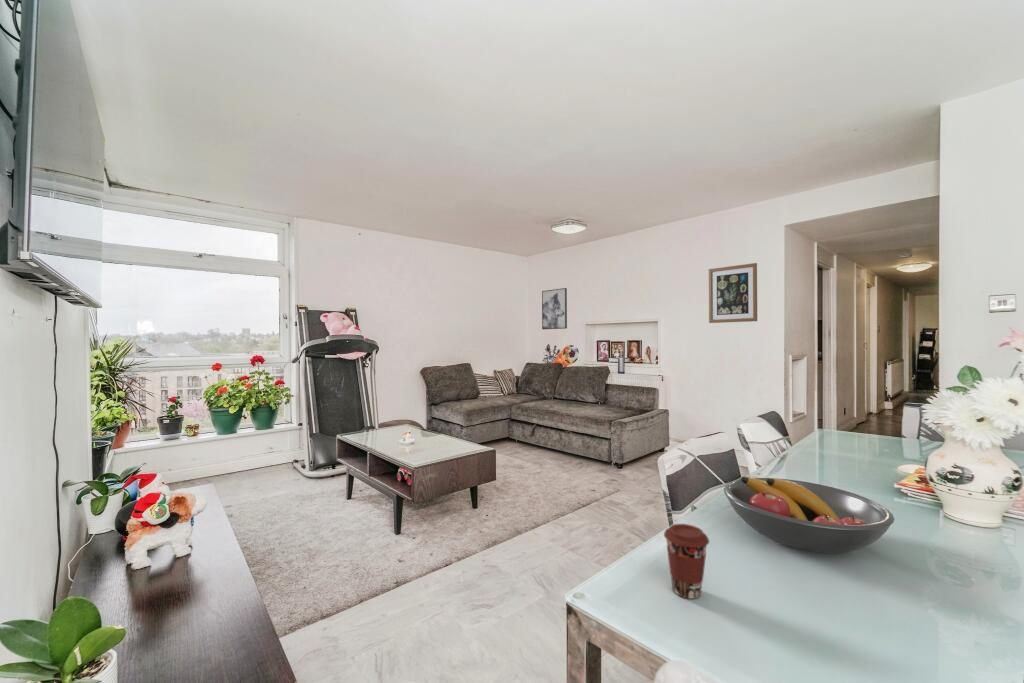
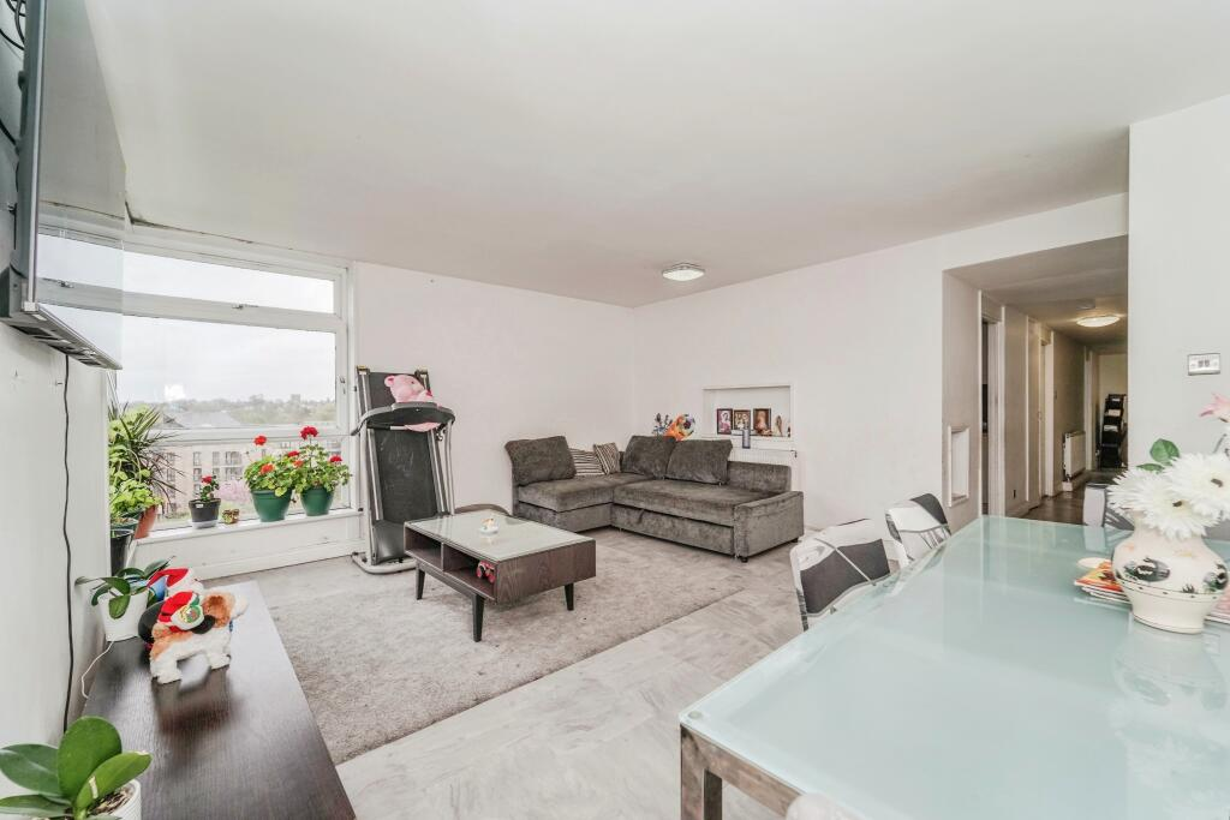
- wall art (554, 309)
- fruit bowl (801, 513)
- coffee cup (686, 560)
- wall art (732, 294)
